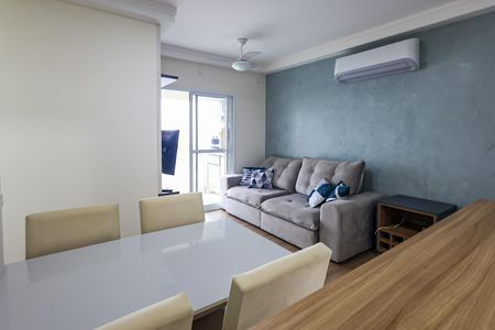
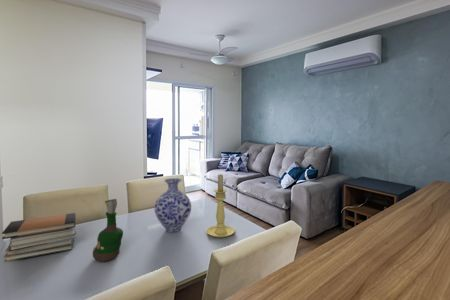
+ candle holder (220, 203)
+ vase (173, 204)
+ book stack (43, 235)
+ grog bottle (107, 228)
